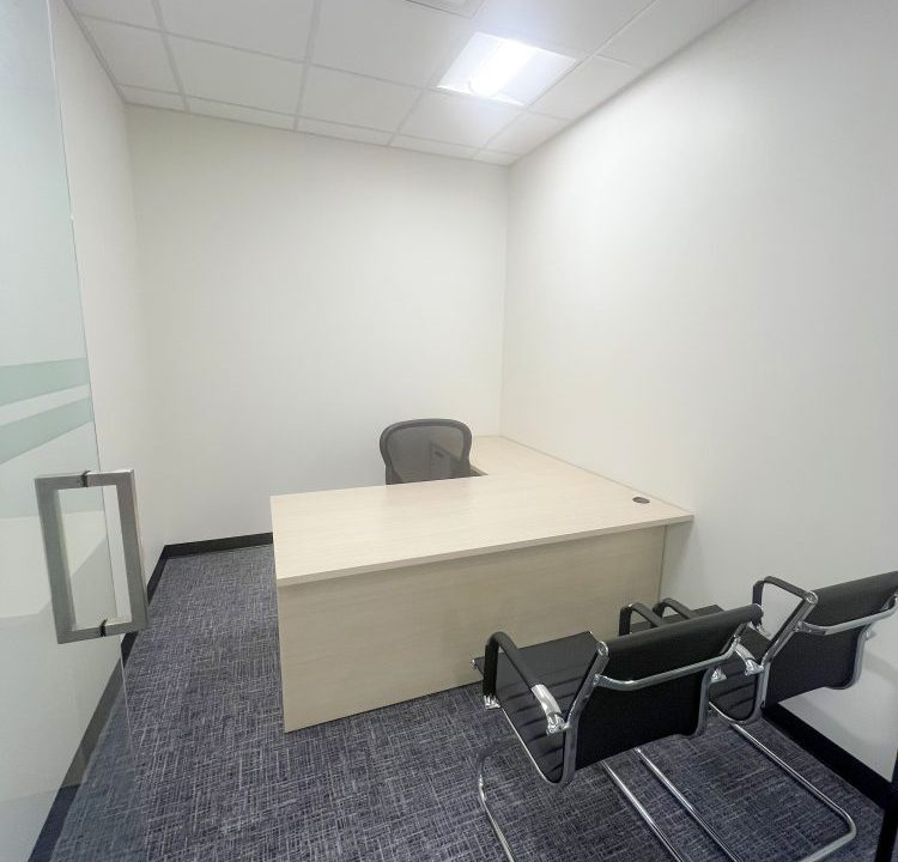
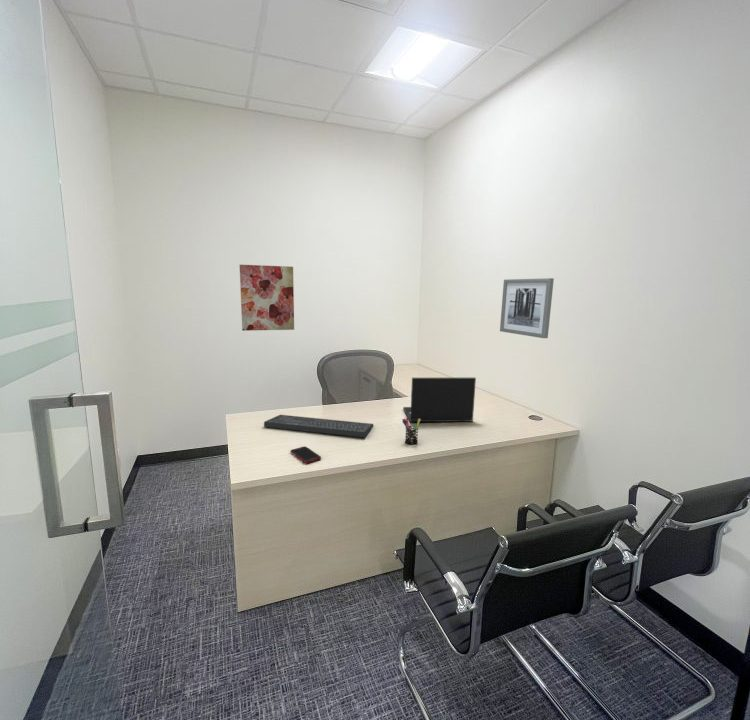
+ keyboard (319, 424)
+ wall art (524, 307)
+ cell phone (305, 454)
+ pen holder (412, 430)
+ wall art (267, 298)
+ laptop (437, 394)
